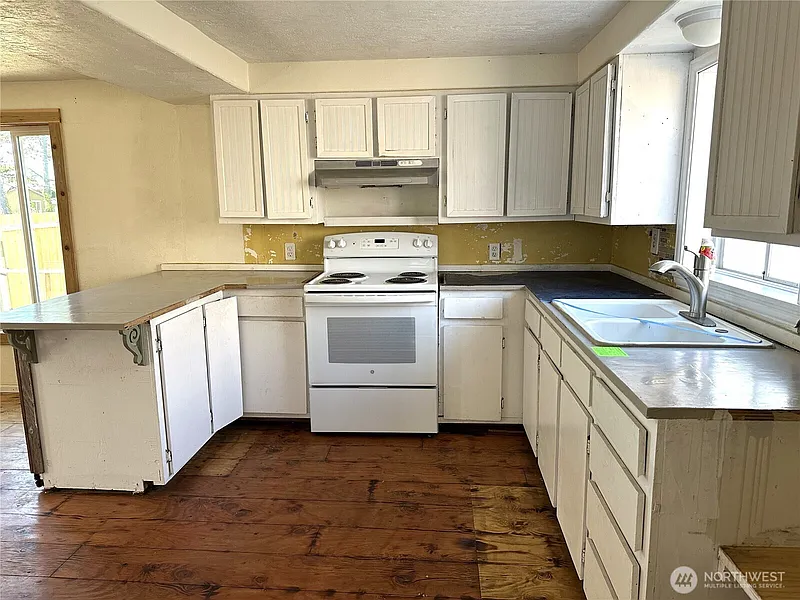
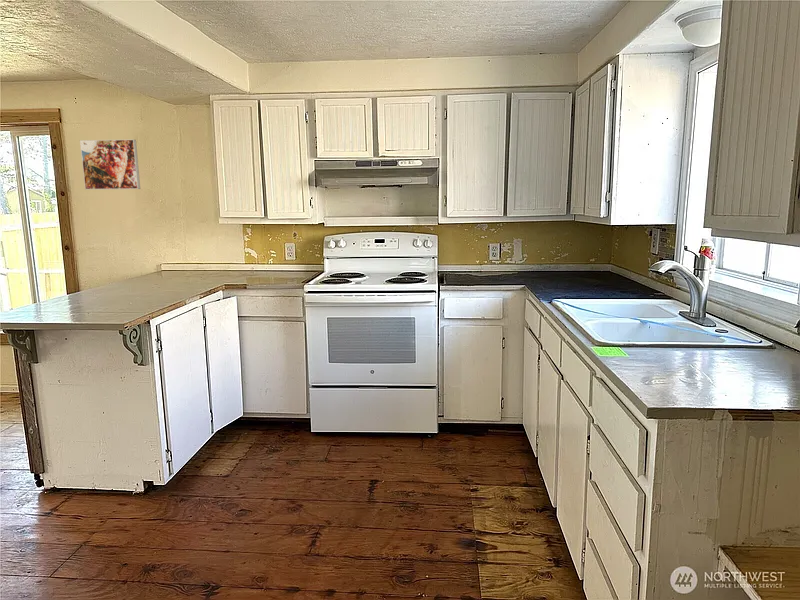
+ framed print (110, 164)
